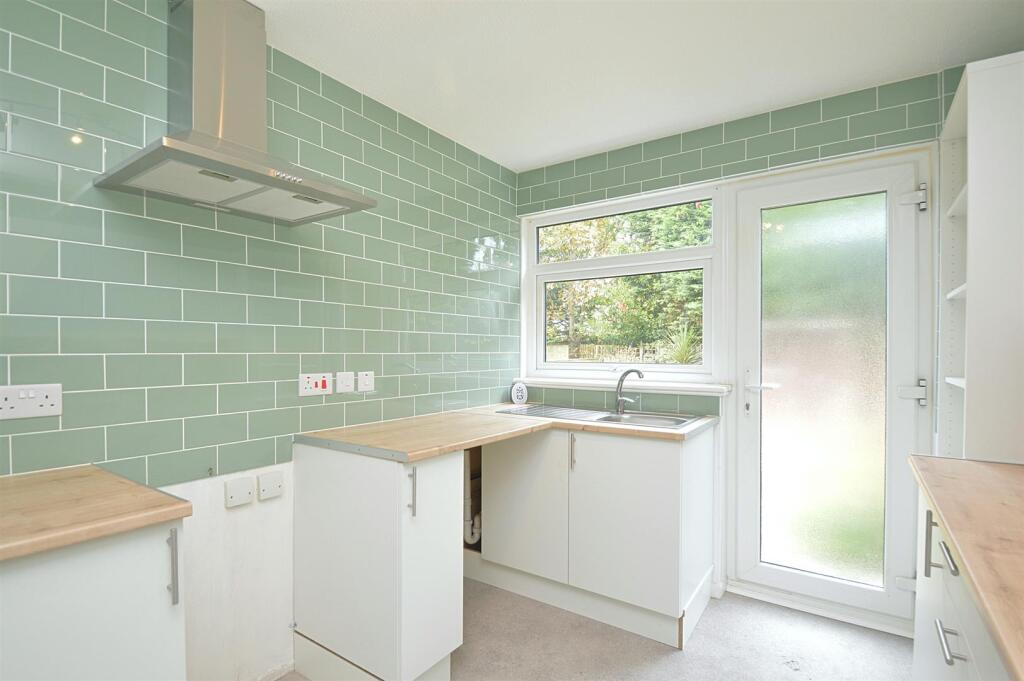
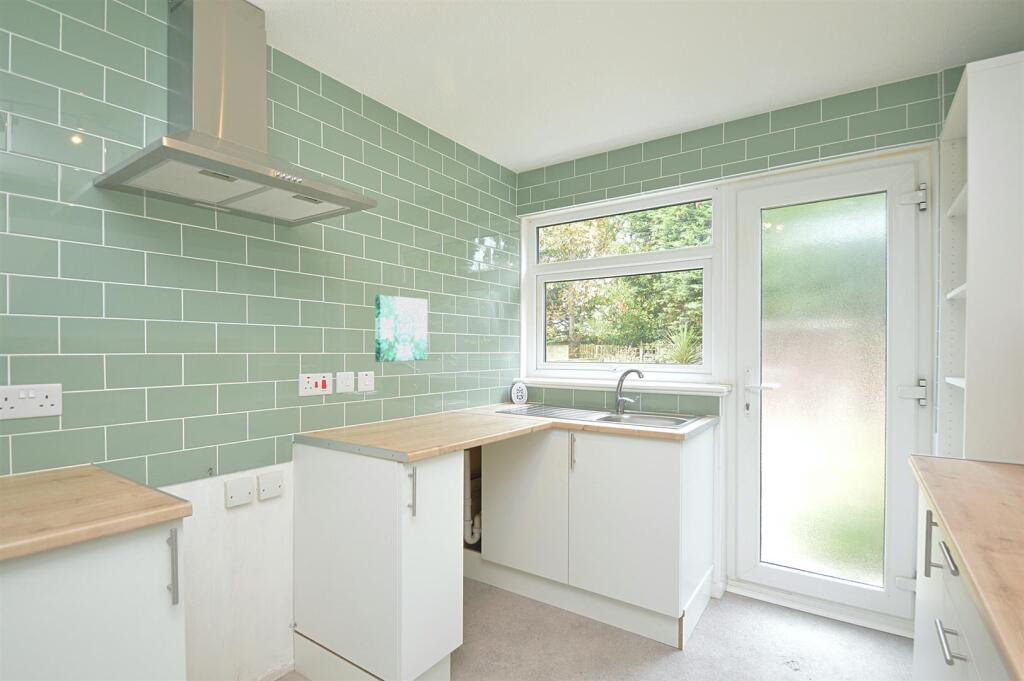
+ wall art (402, 329)
